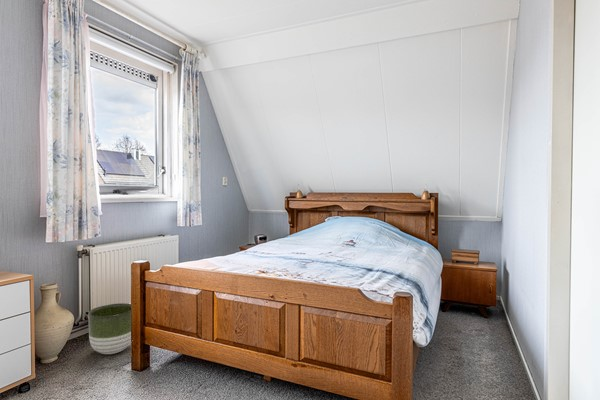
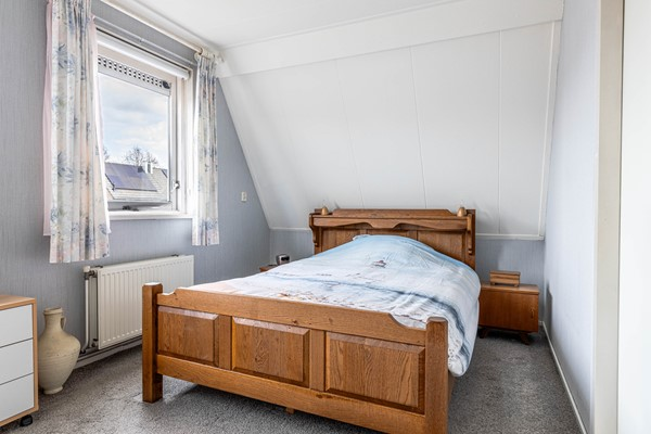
- planter (112, 330)
